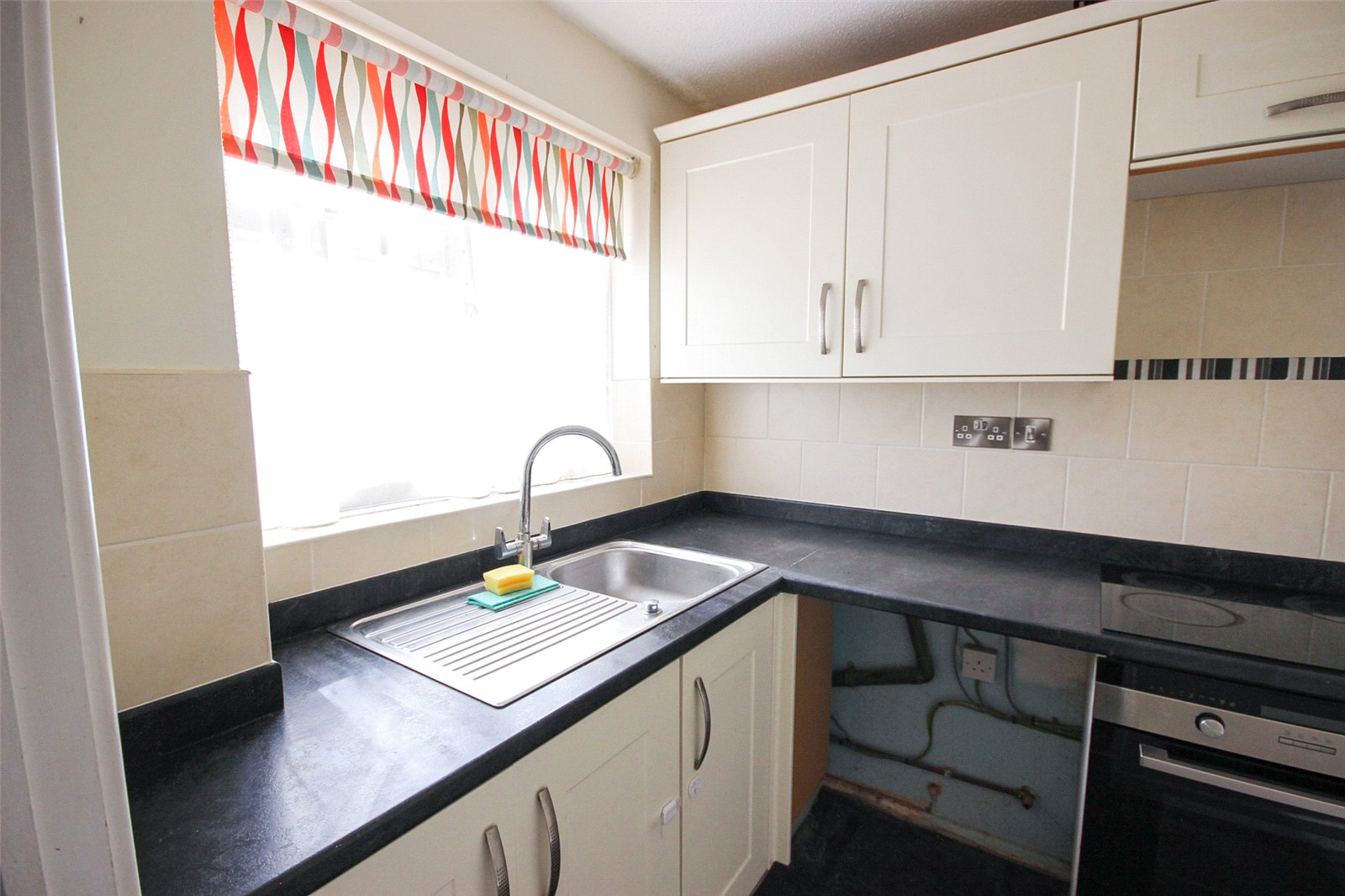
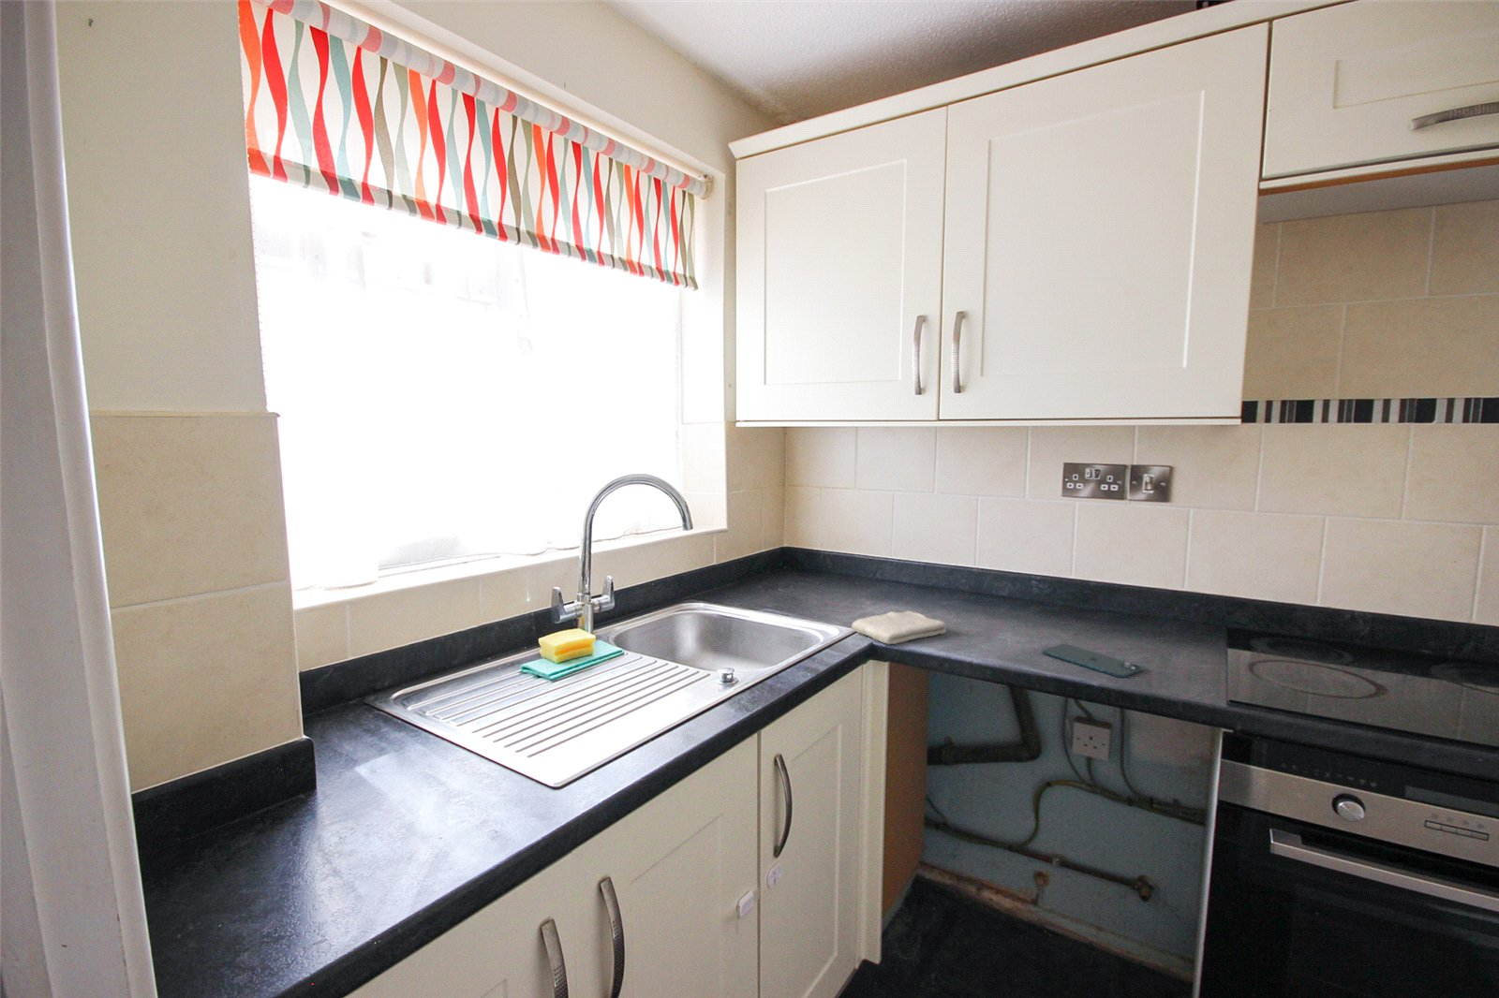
+ smartphone (1090, 659)
+ washcloth (899, 625)
